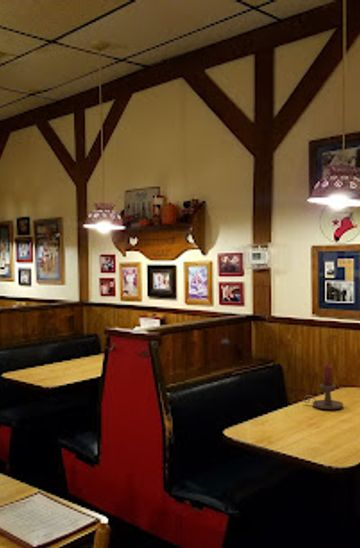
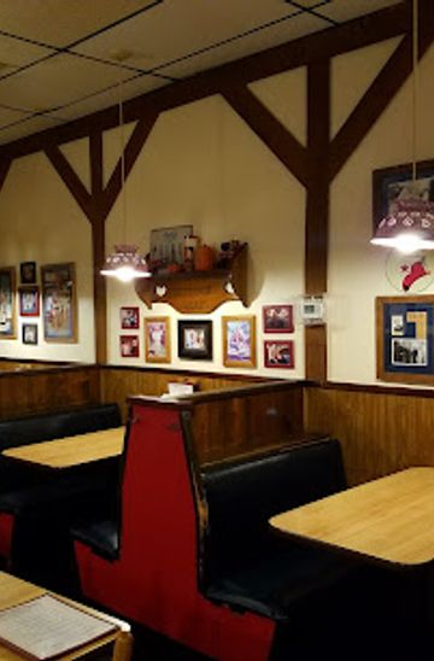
- candle holder (323, 385)
